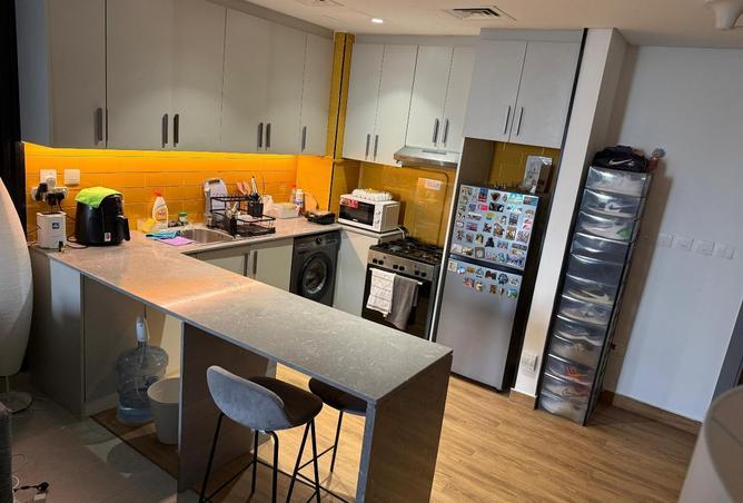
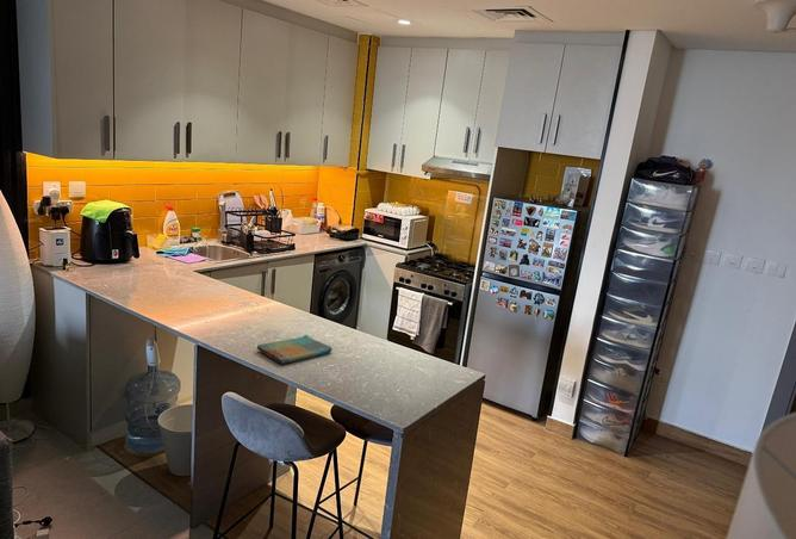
+ dish towel (294, 348)
